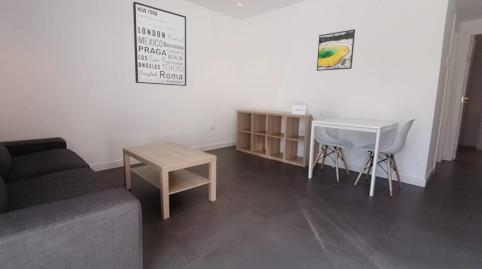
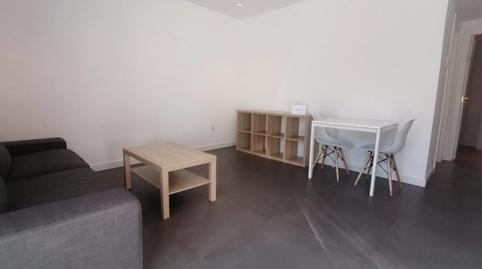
- wall art (162, 47)
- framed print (334, 51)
